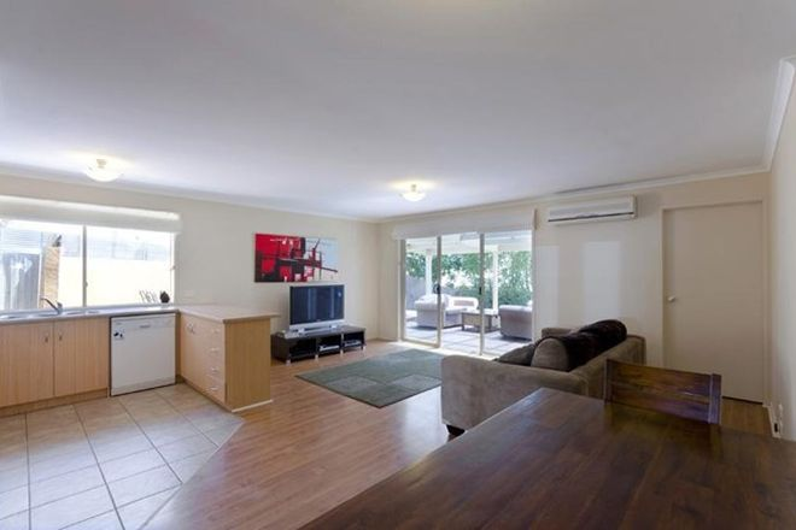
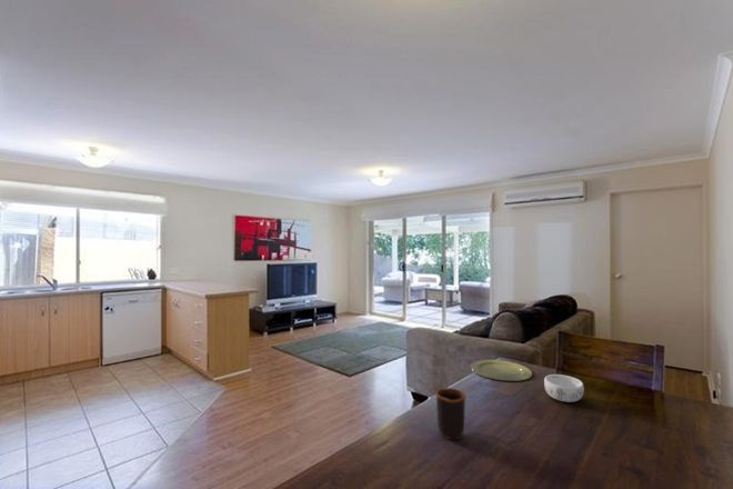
+ plate (500, 369)
+ mug (450, 410)
+ decorative bowl (562, 389)
